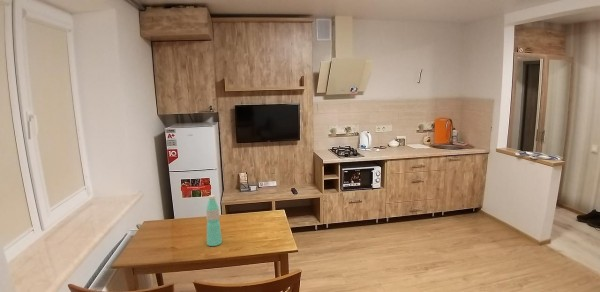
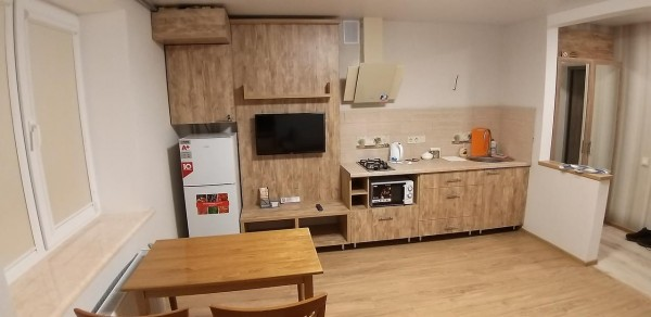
- water bottle (213, 219)
